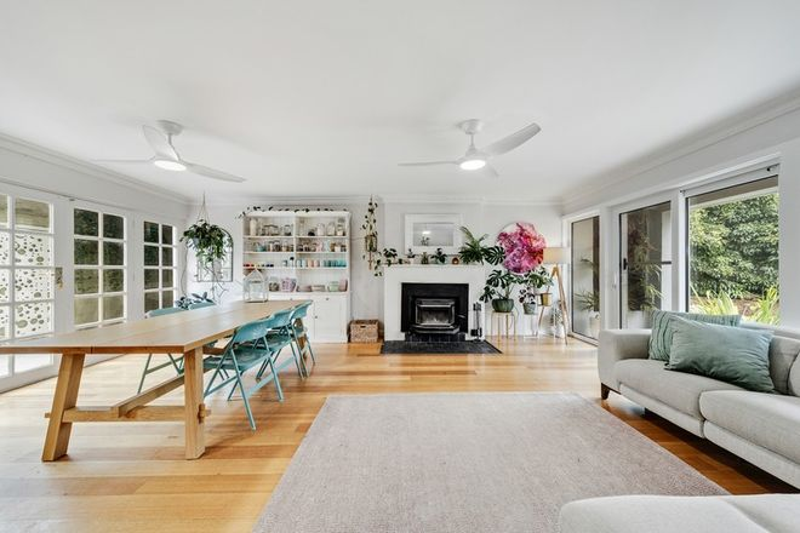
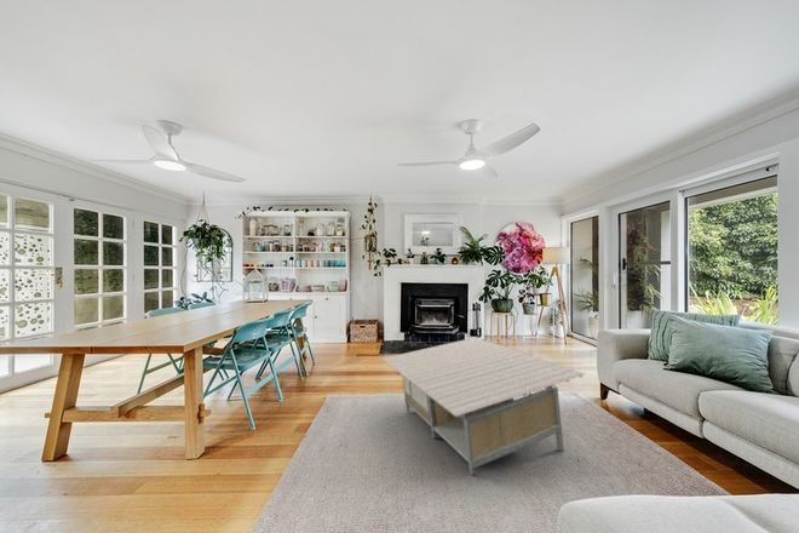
+ coffee table (469, 394)
